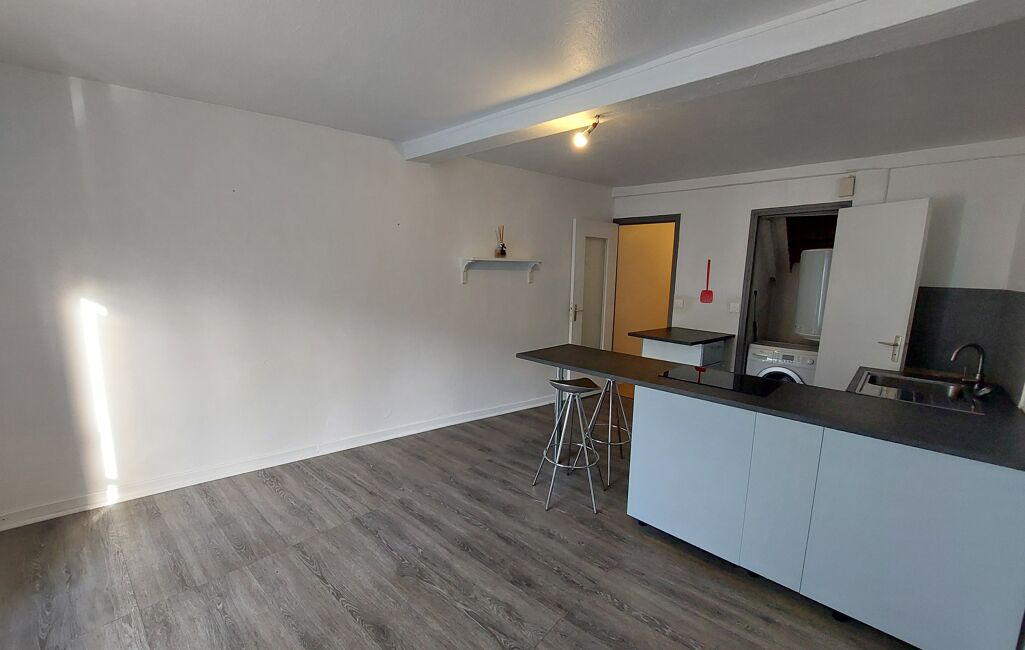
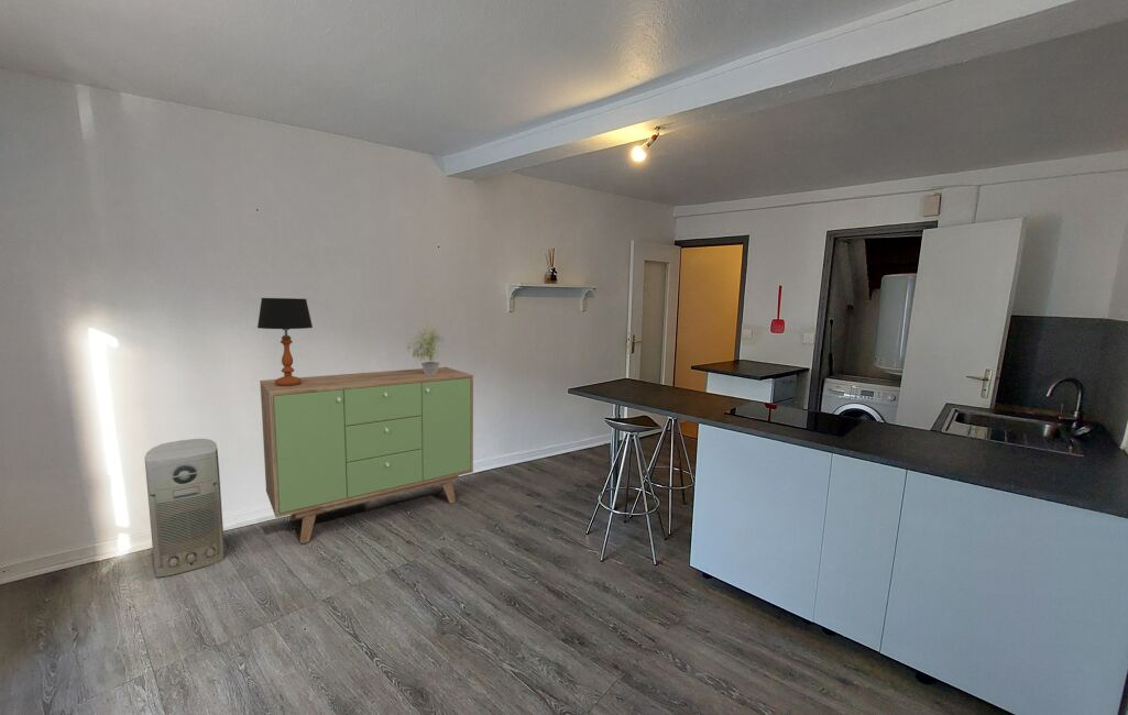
+ table lamp (286, 341)
+ potted plant (426, 348)
+ air purifier (186, 502)
+ sideboard (375, 444)
